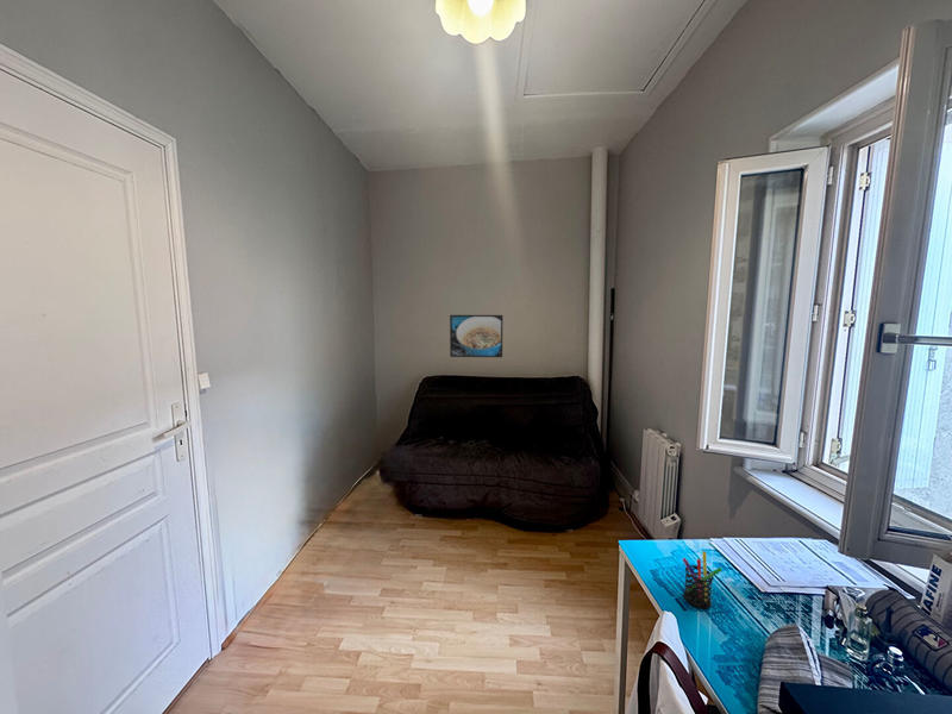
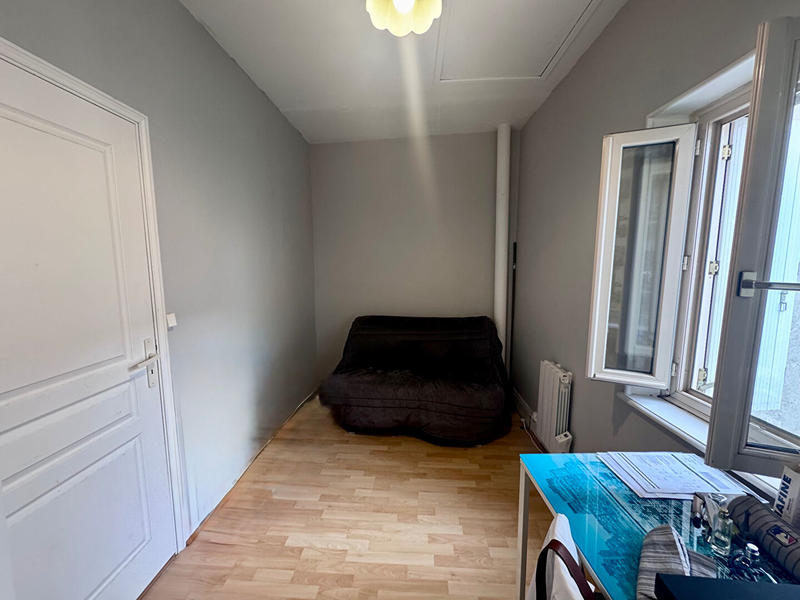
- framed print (476, 336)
- pen holder (702, 578)
